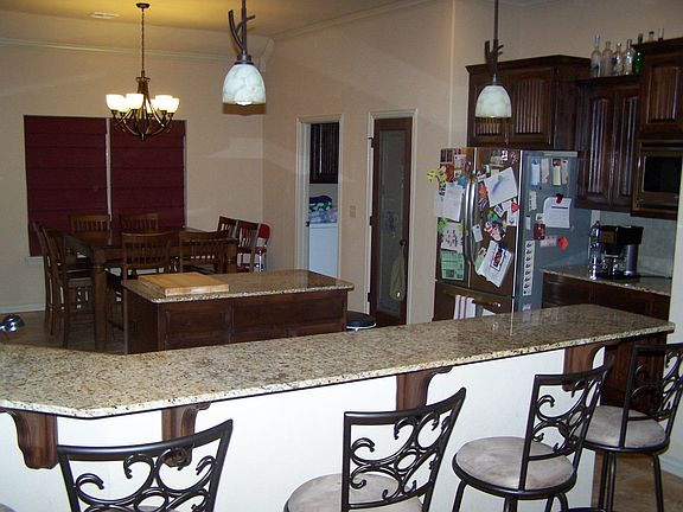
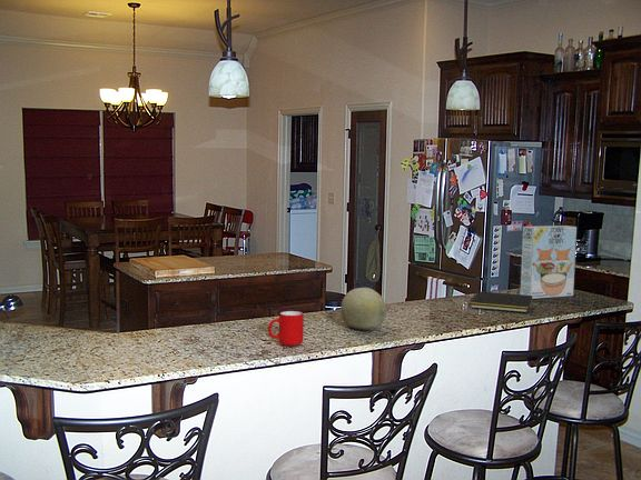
+ notepad (501, 301)
+ cereal box (548, 261)
+ fruit (363, 308)
+ cup (285, 329)
